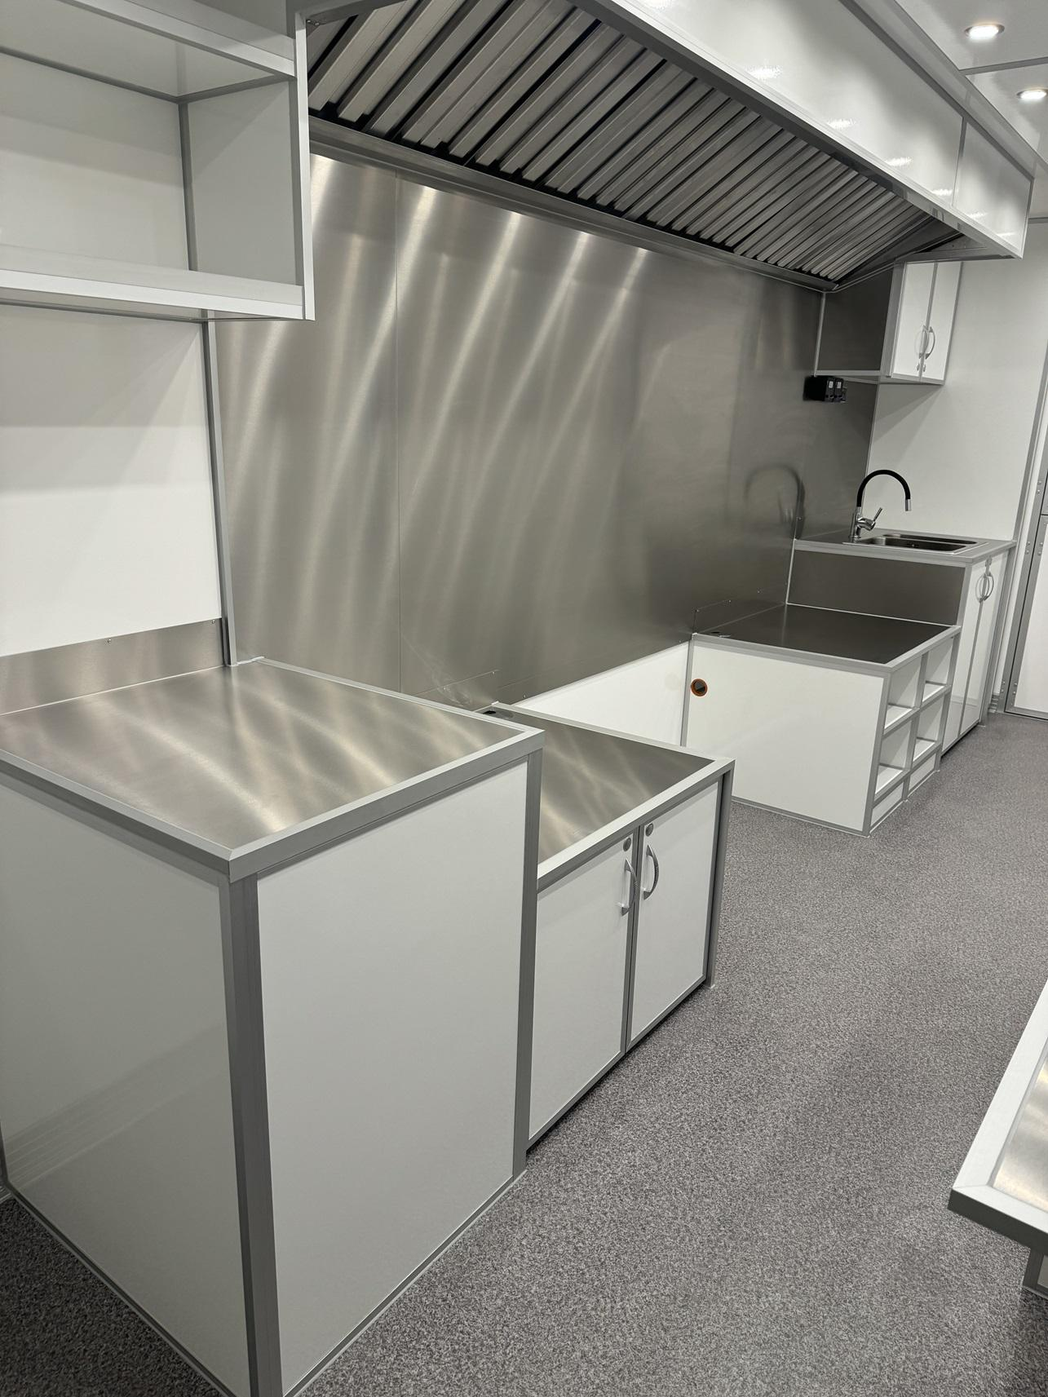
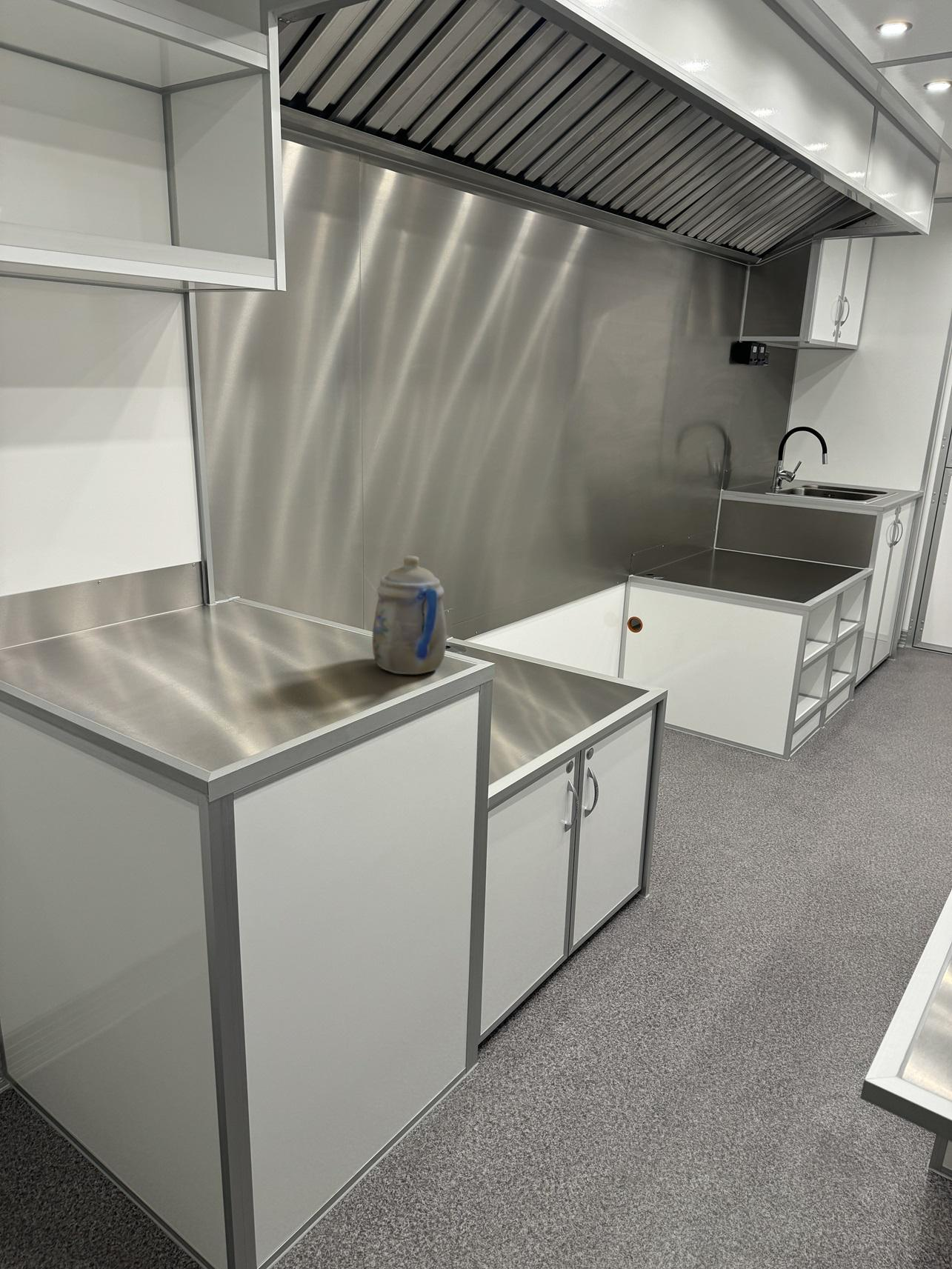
+ teapot (410, 612)
